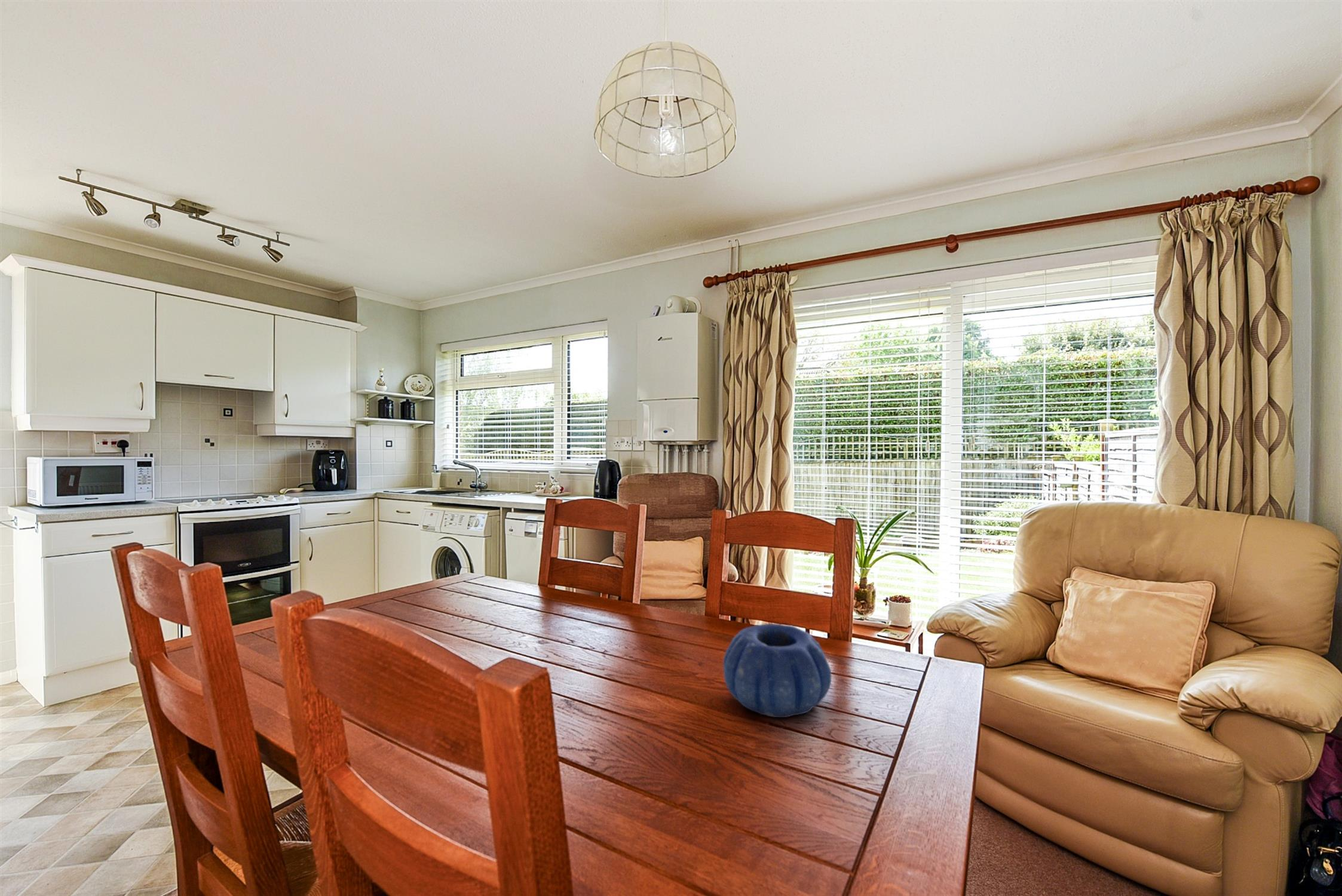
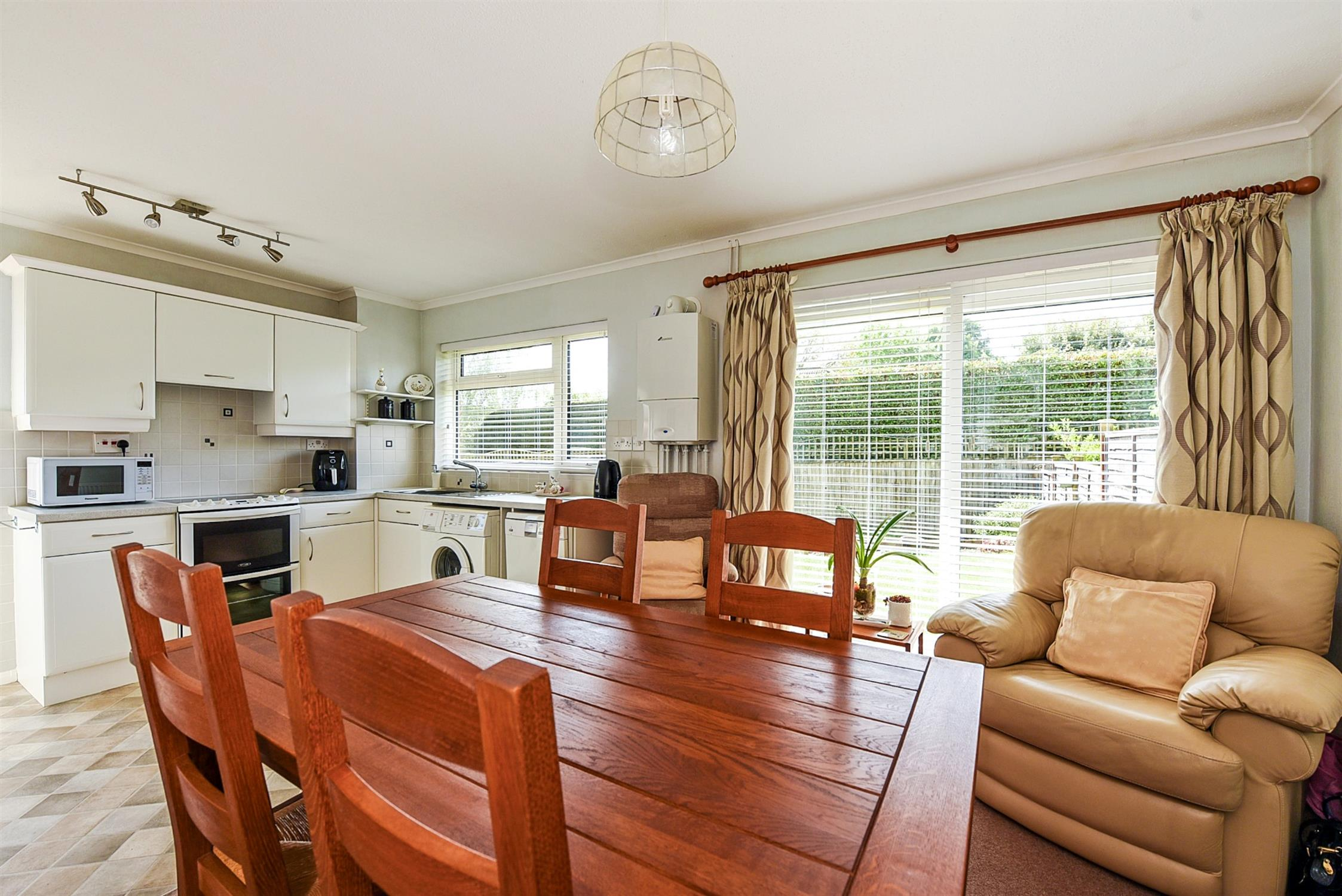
- decorative bowl (776, 665)
